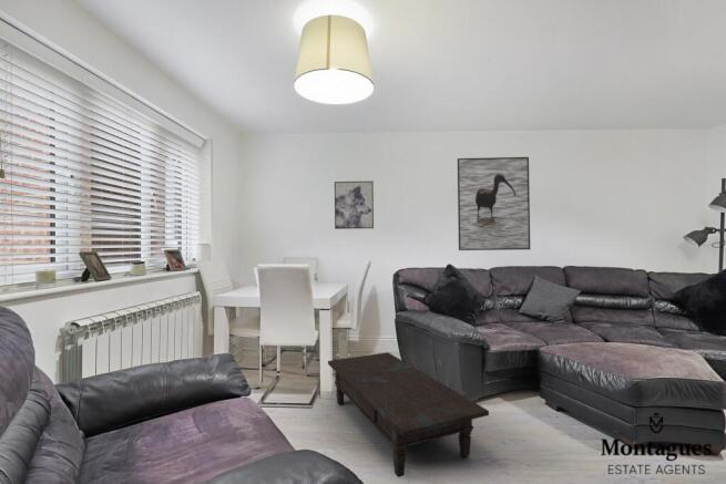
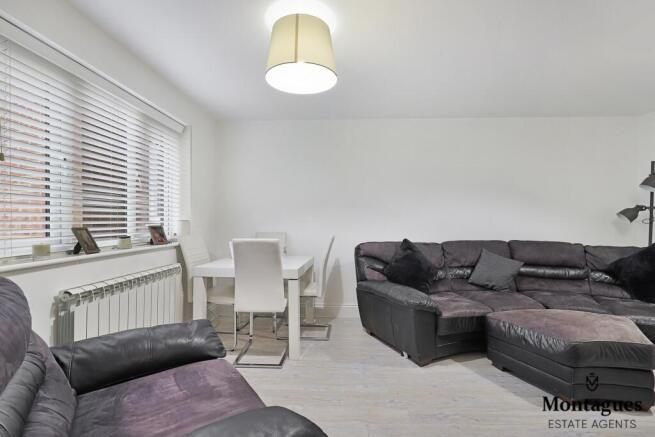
- coffee table (393, 403)
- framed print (493, 204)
- wall art (354, 205)
